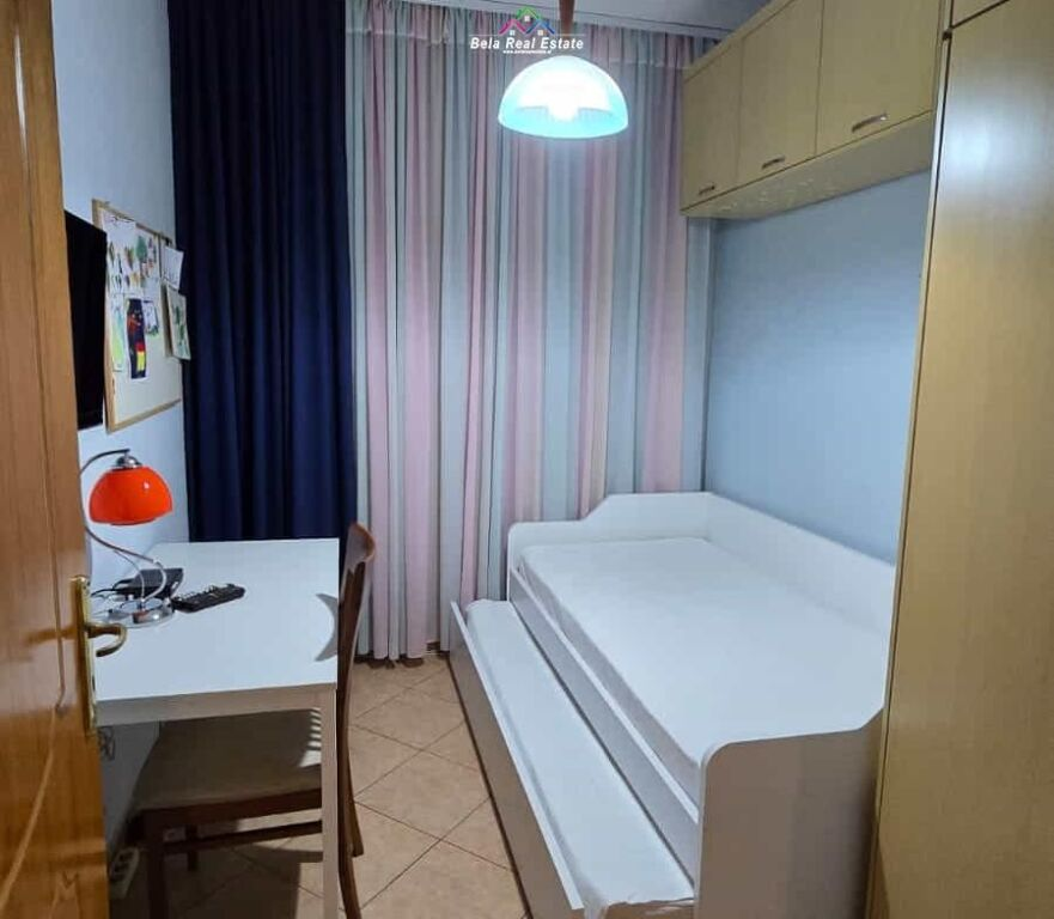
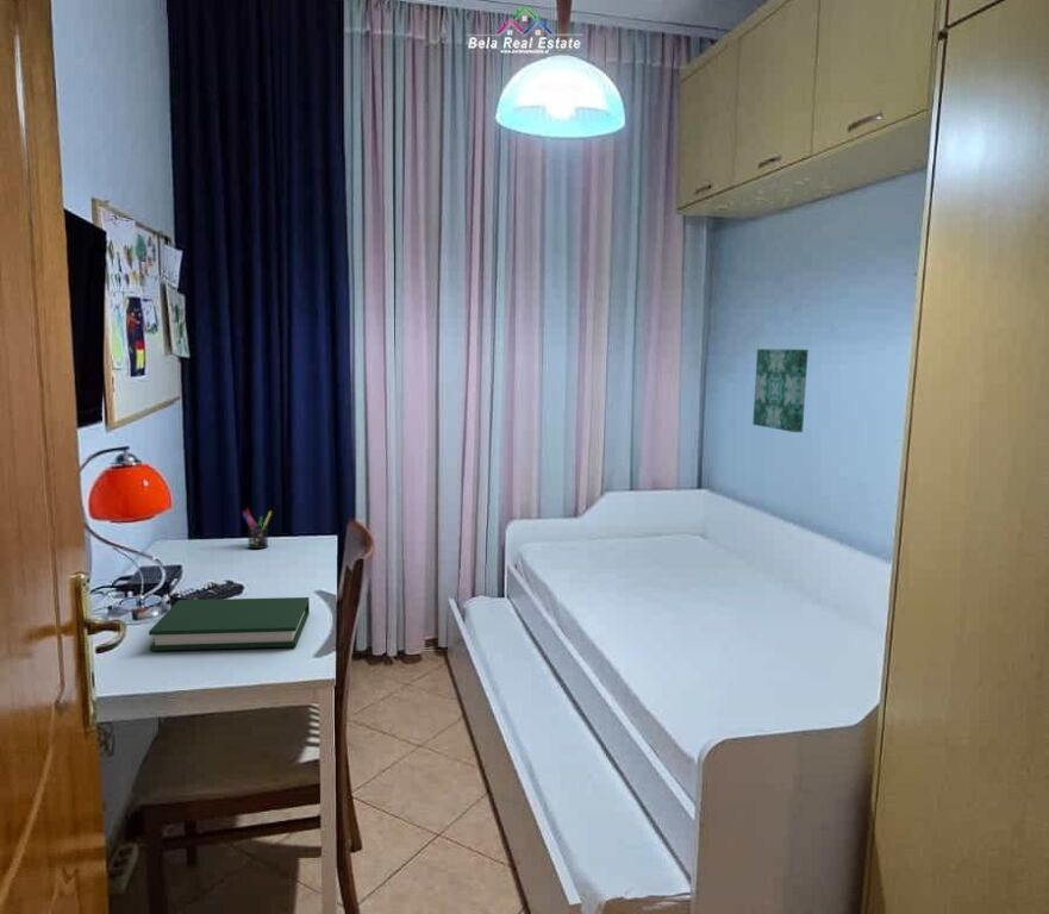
+ wall art (779, 389)
+ pen holder (257, 527)
+ hardback book (235, 621)
